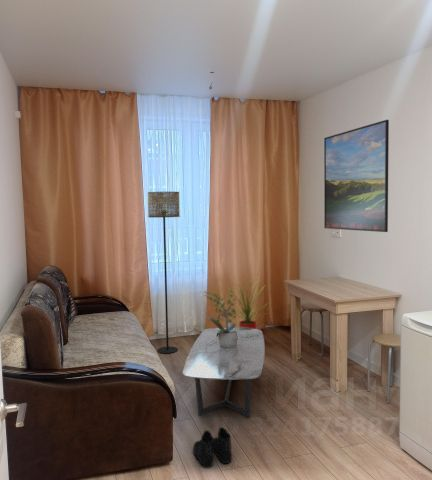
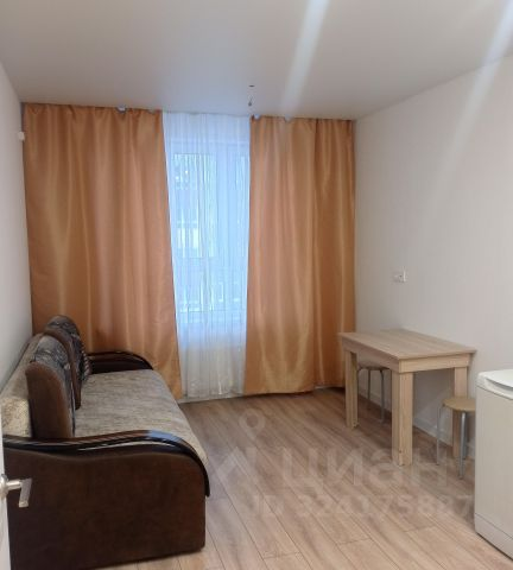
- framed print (352, 180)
- floor lamp (165, 272)
- boots (212, 441)
- potted plant (224, 317)
- house plant (247, 310)
- coffee table (228, 370)
